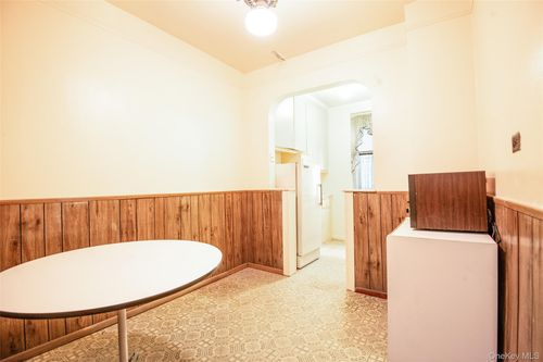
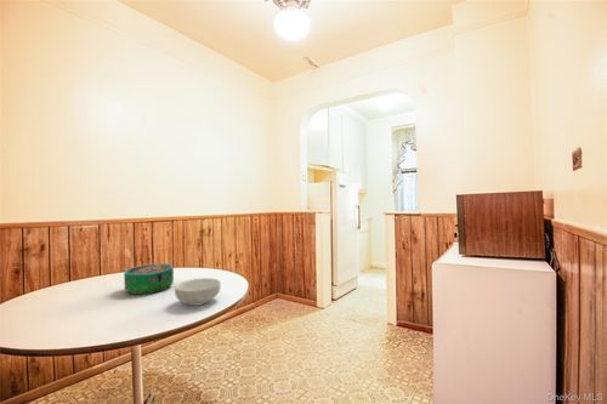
+ decorative bowl (149, 278)
+ cereal bowl (198, 292)
